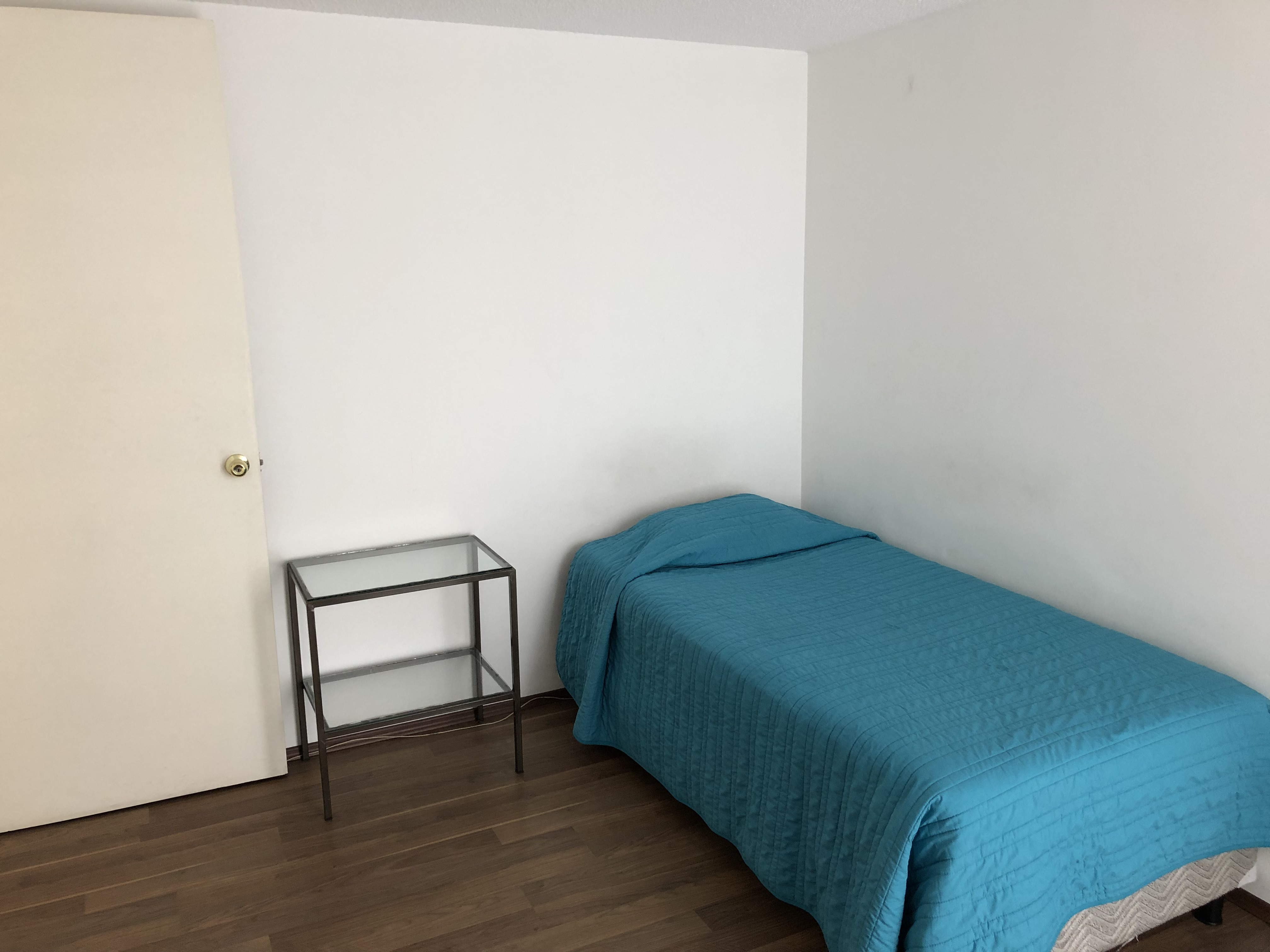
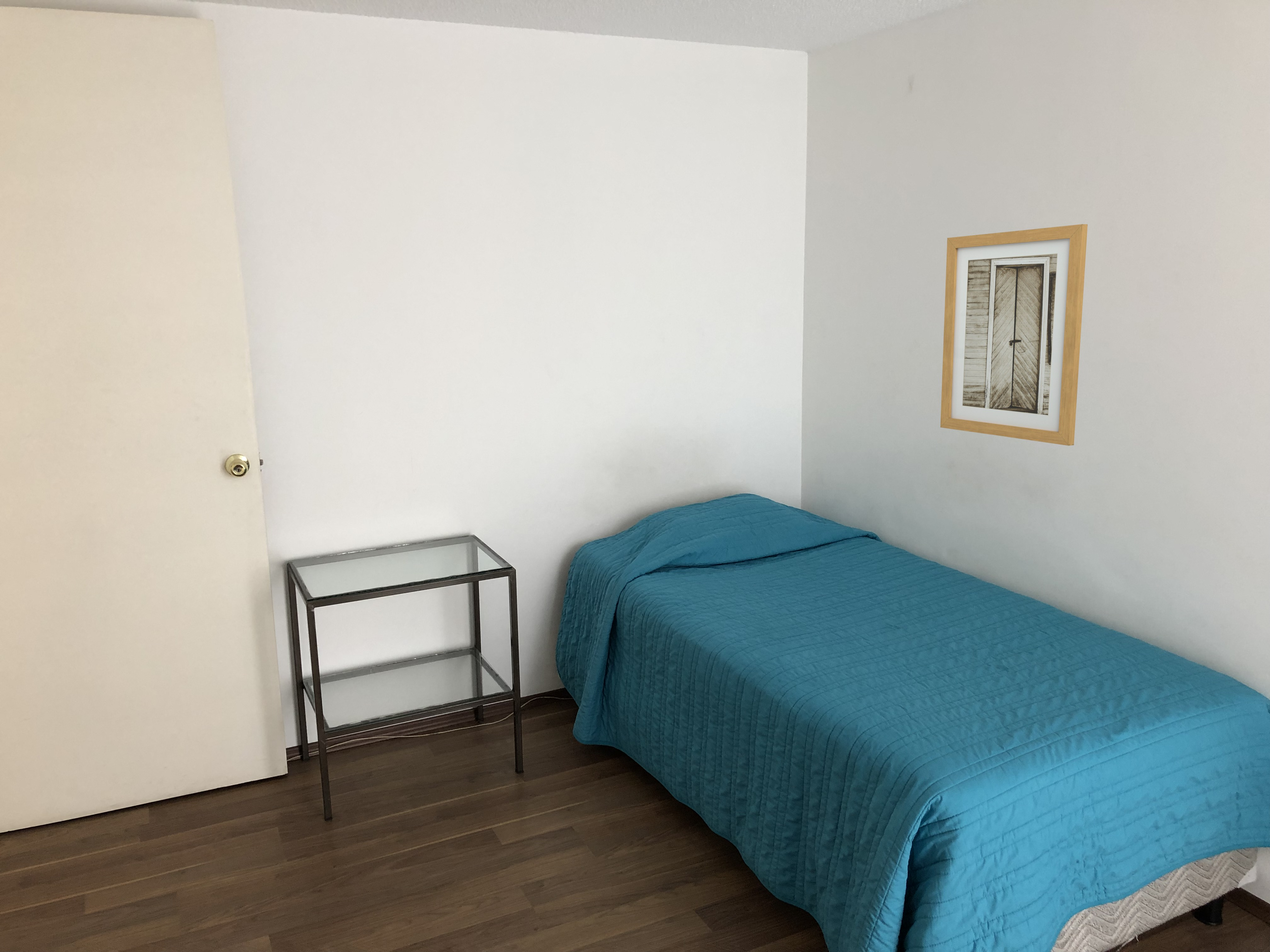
+ wall art (1007, 335)
